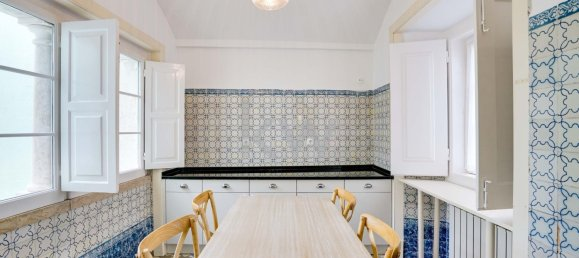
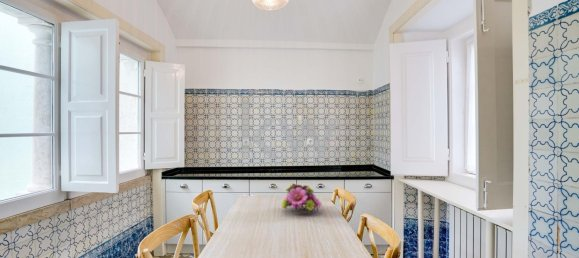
+ flower bouquet (299, 197)
